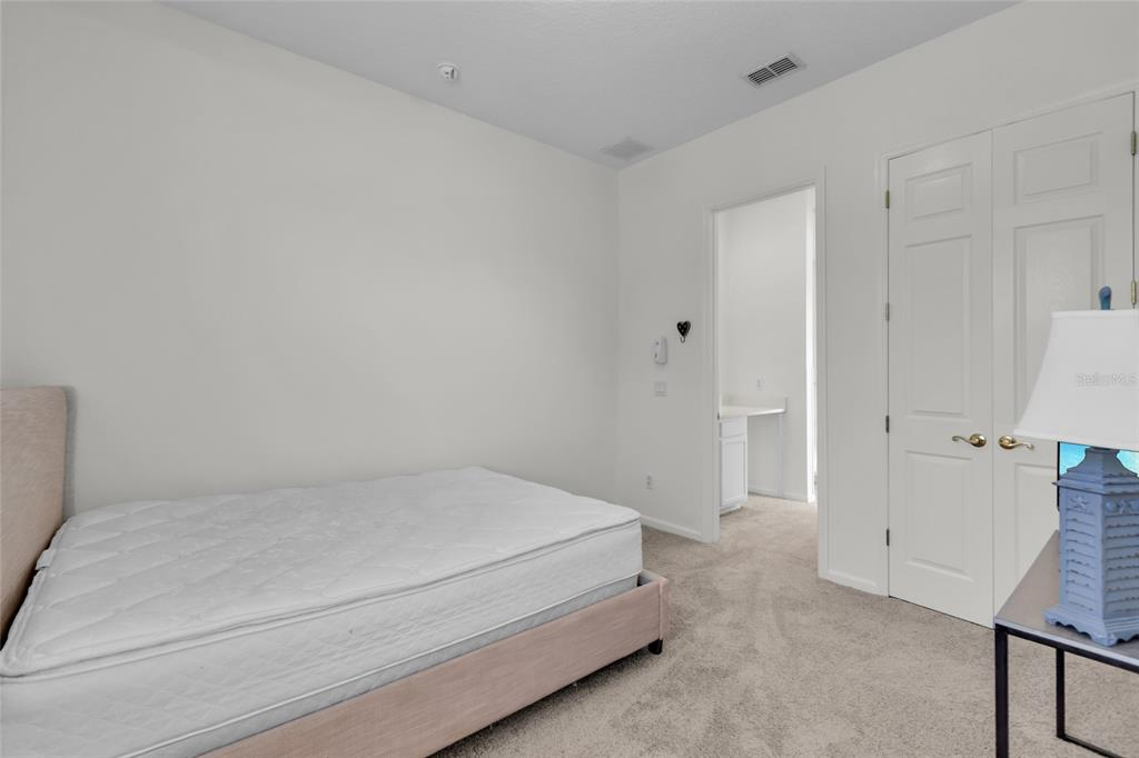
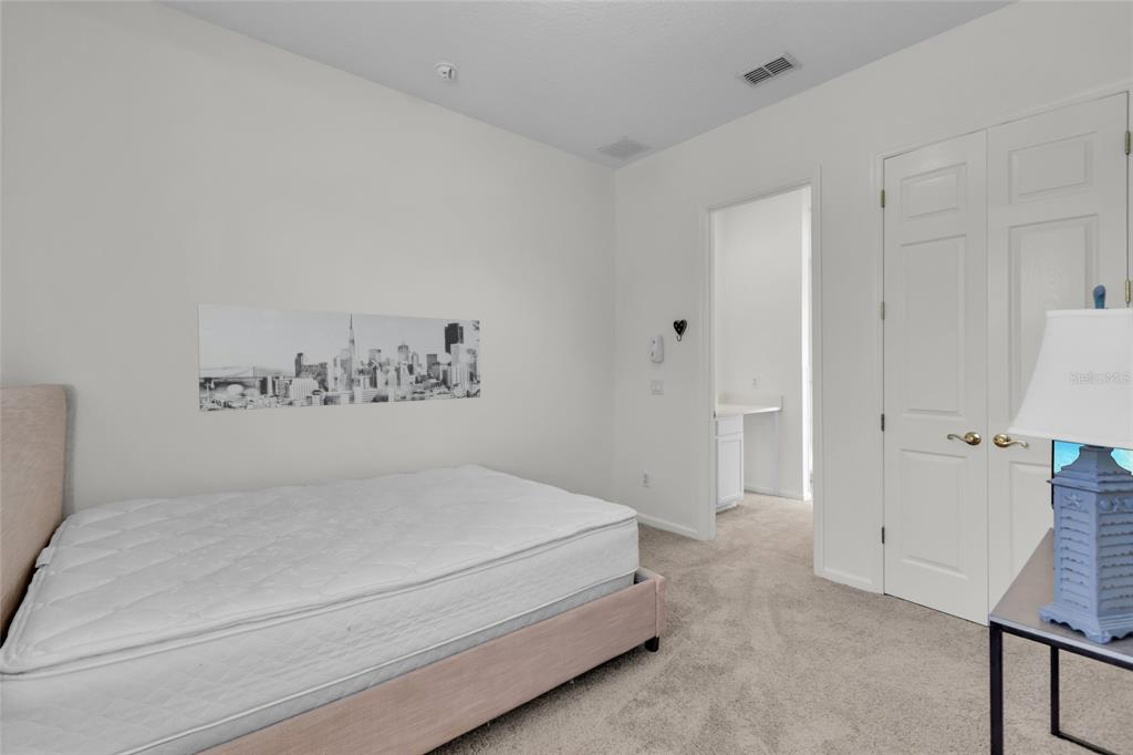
+ wall art (362, 359)
